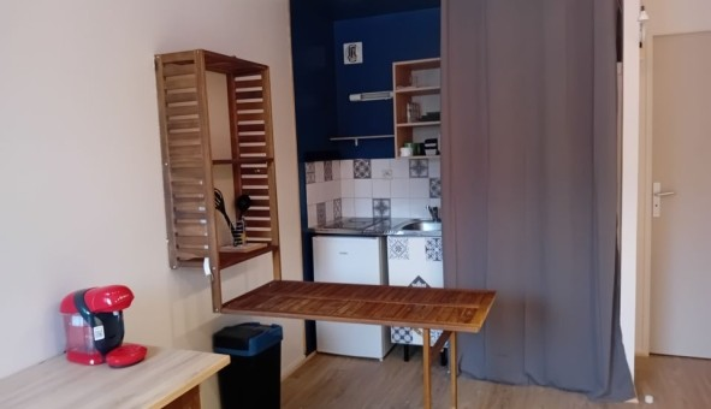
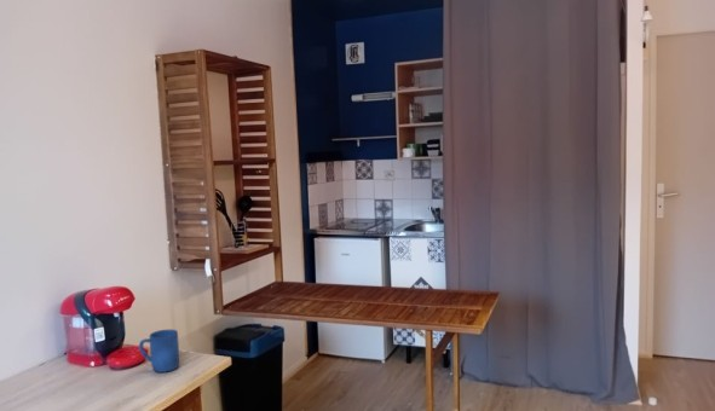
+ mug (158, 351)
